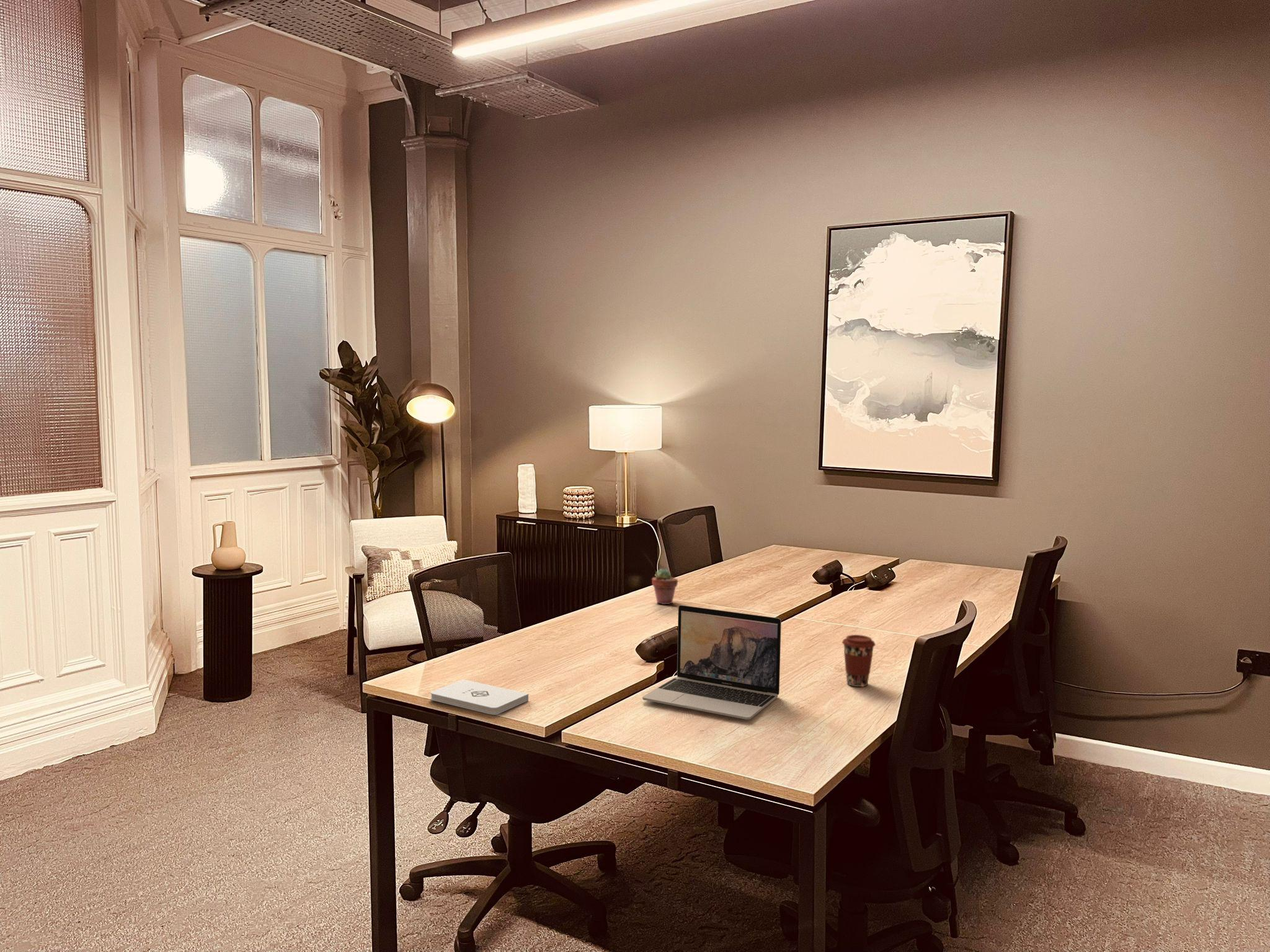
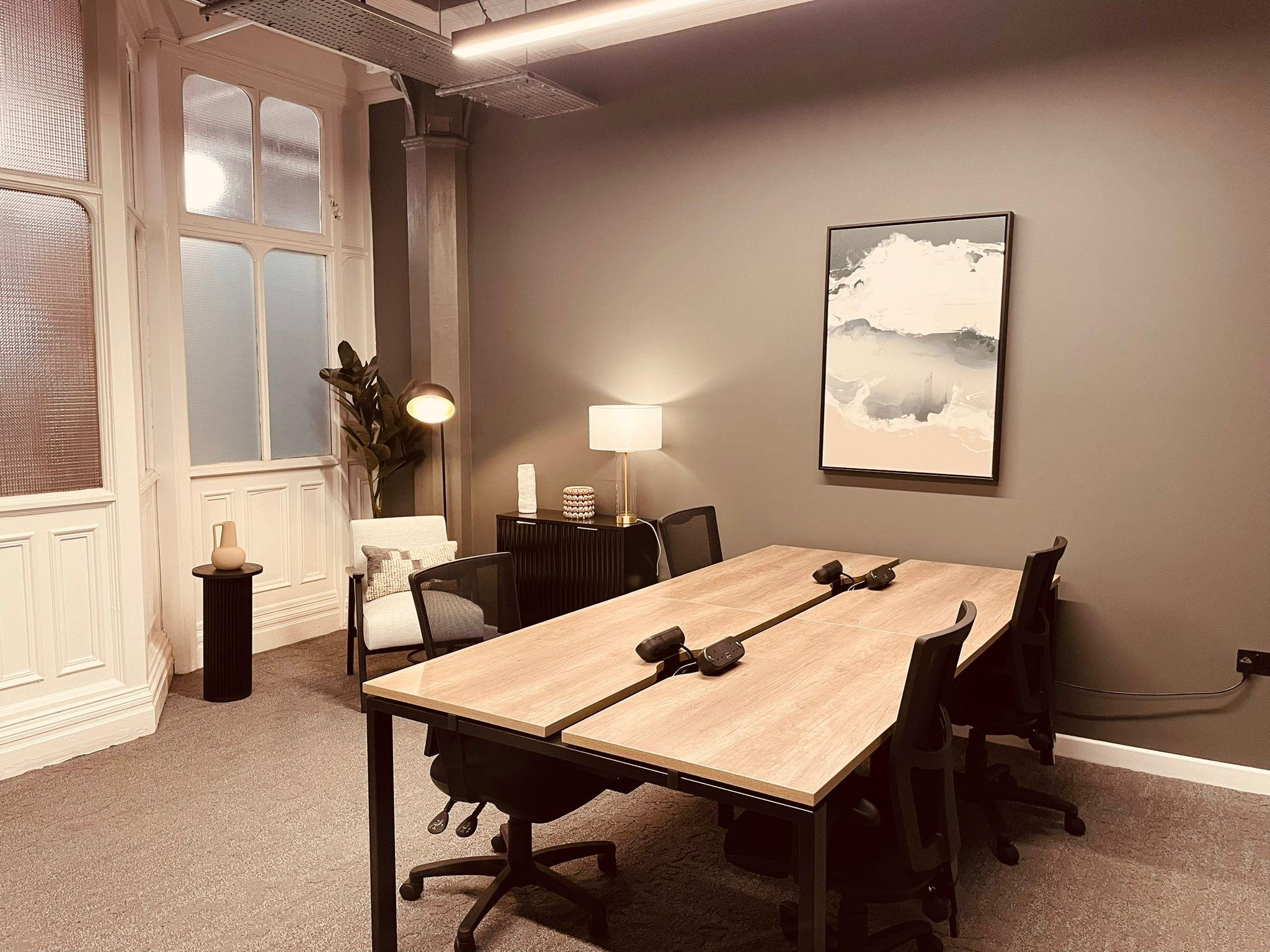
- notepad (478, 696)
- potted succulent (664, 585)
- laptop (711, 659)
- coffee cup (858, 661)
